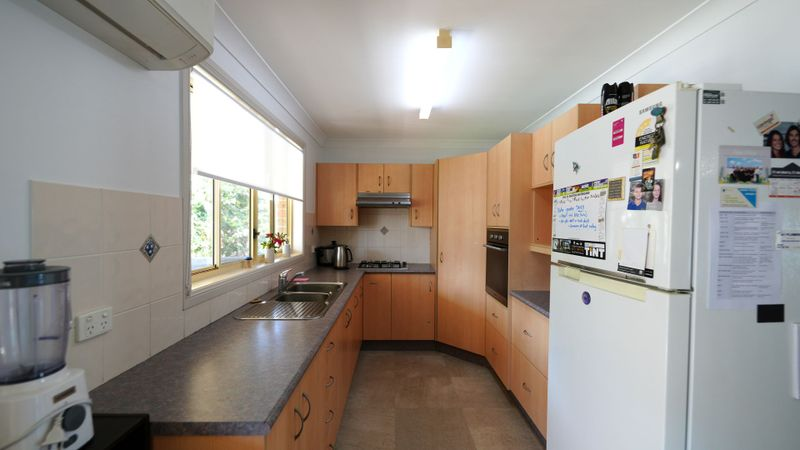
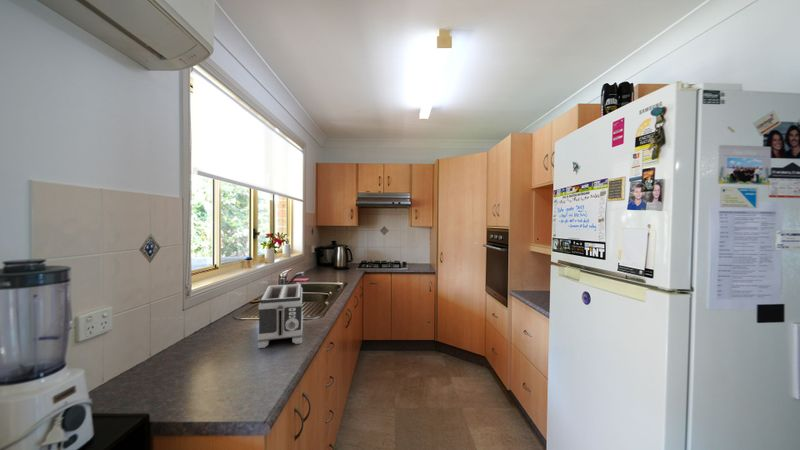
+ toaster (282, 313)
